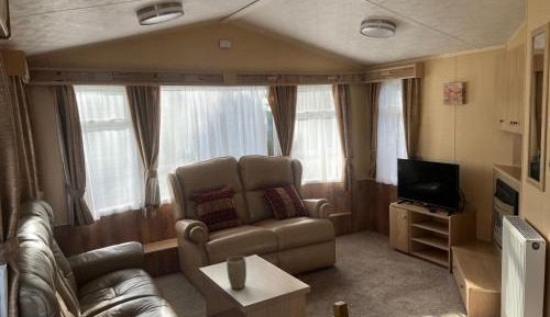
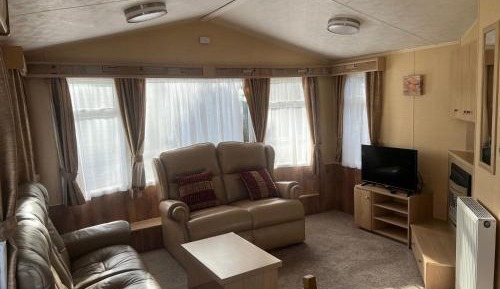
- plant pot (237, 272)
